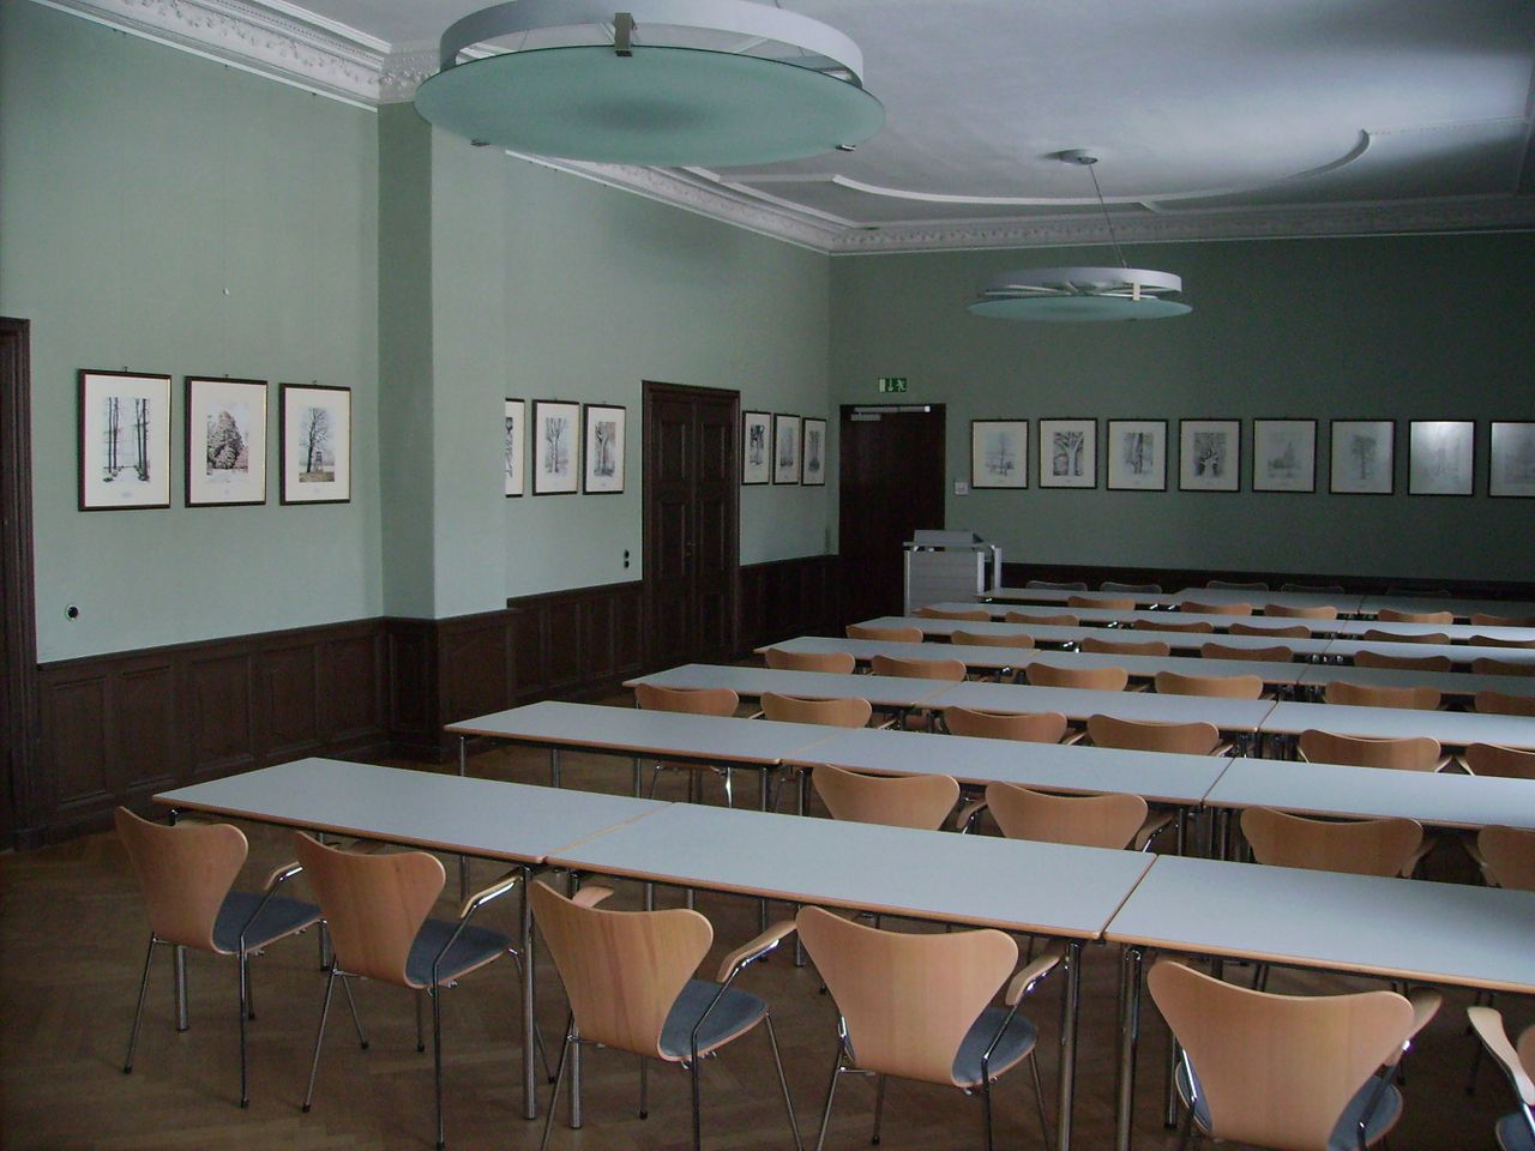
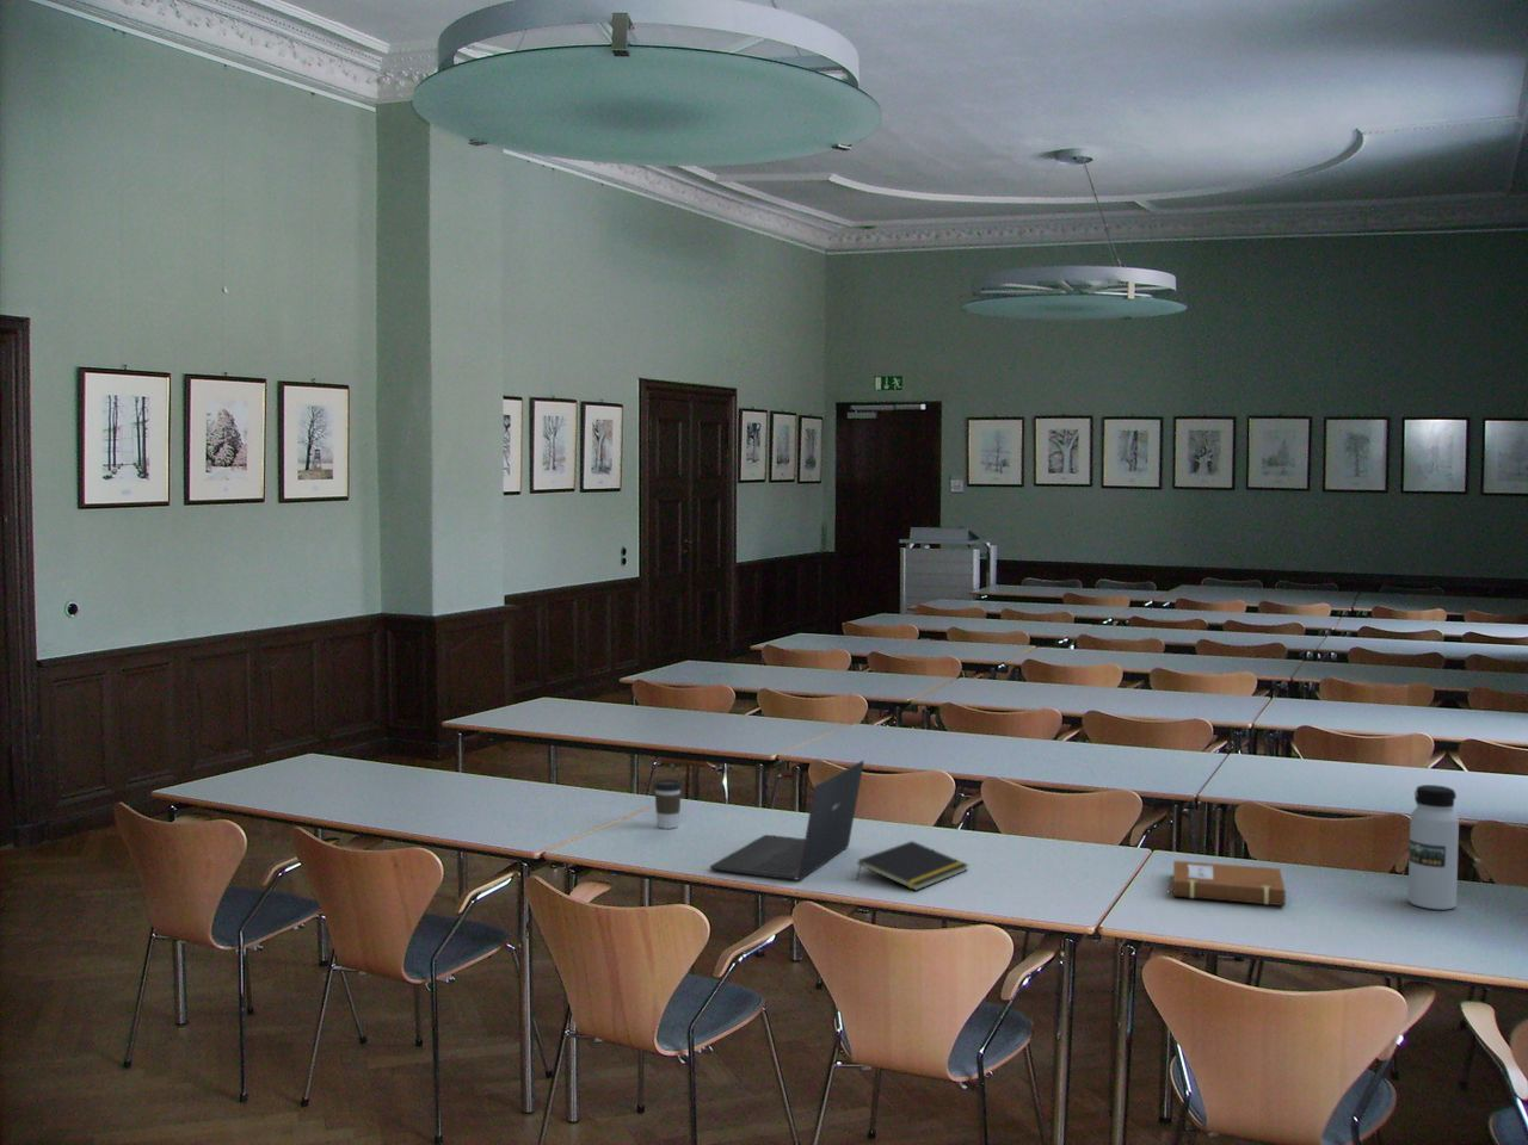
+ notepad (913, 865)
+ coffee cup (668, 803)
+ laptop (809, 818)
+ water bottle (1433, 846)
+ notebook (1224, 883)
